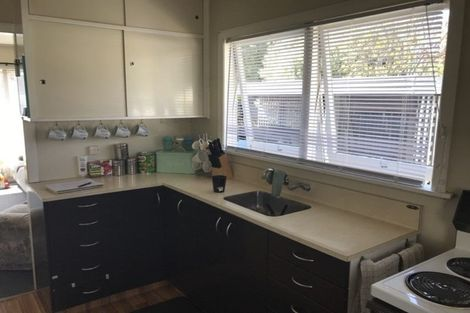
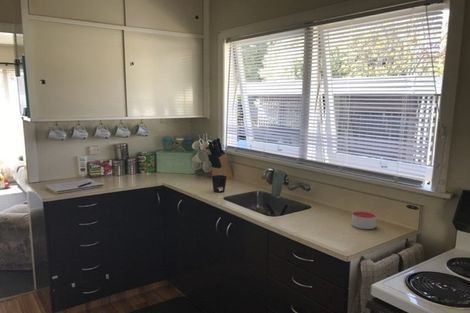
+ candle (363, 219)
